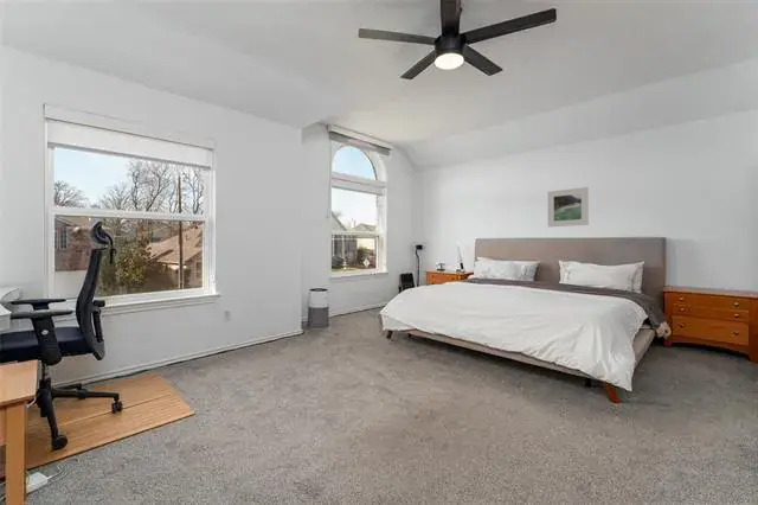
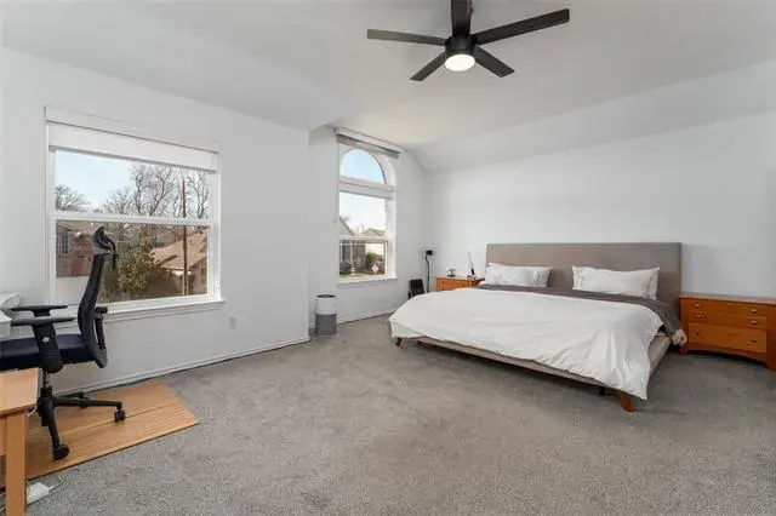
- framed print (567, 207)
